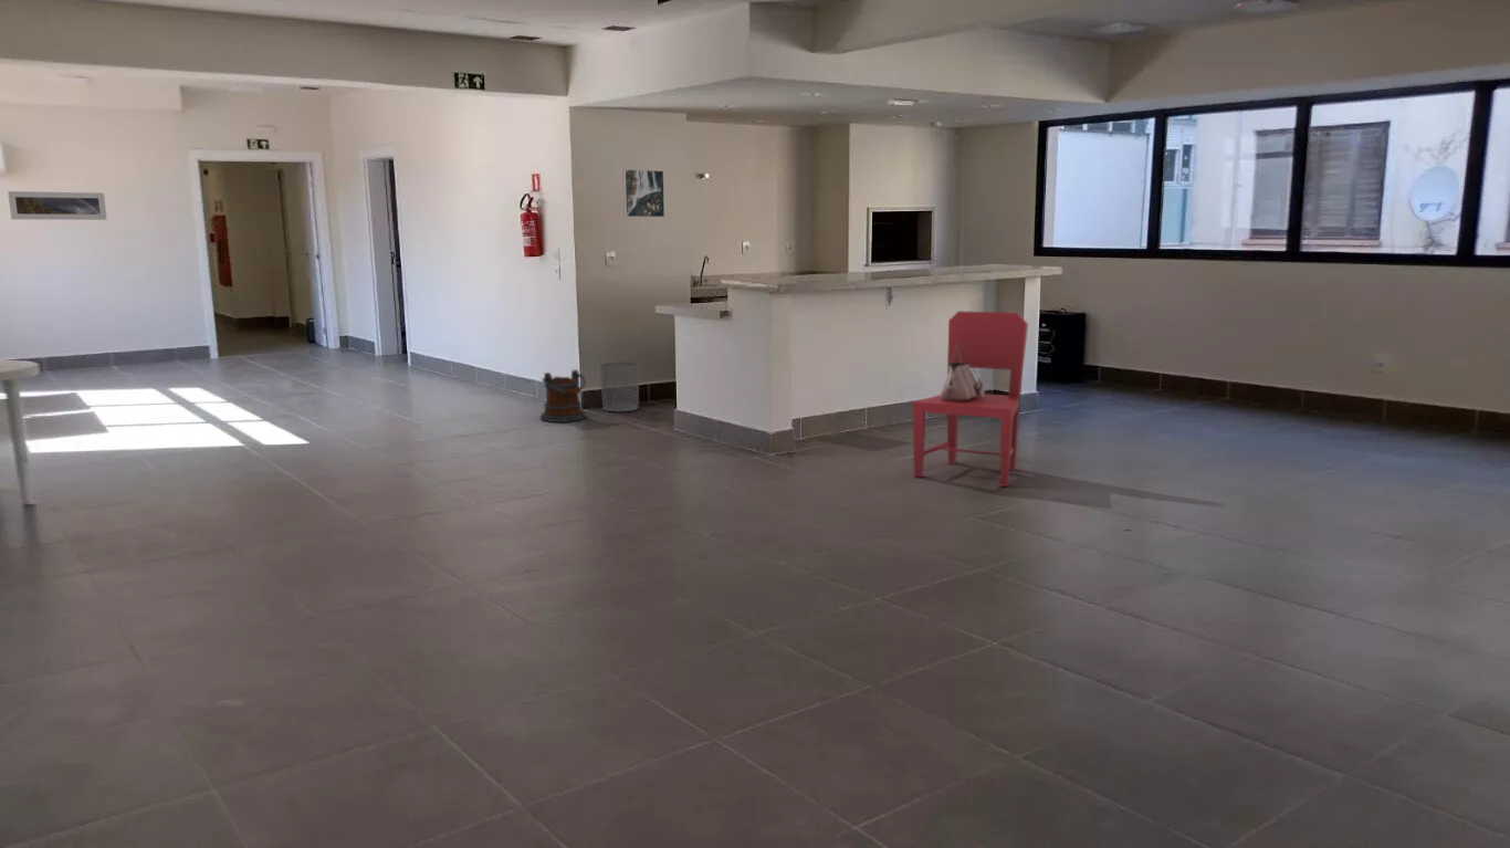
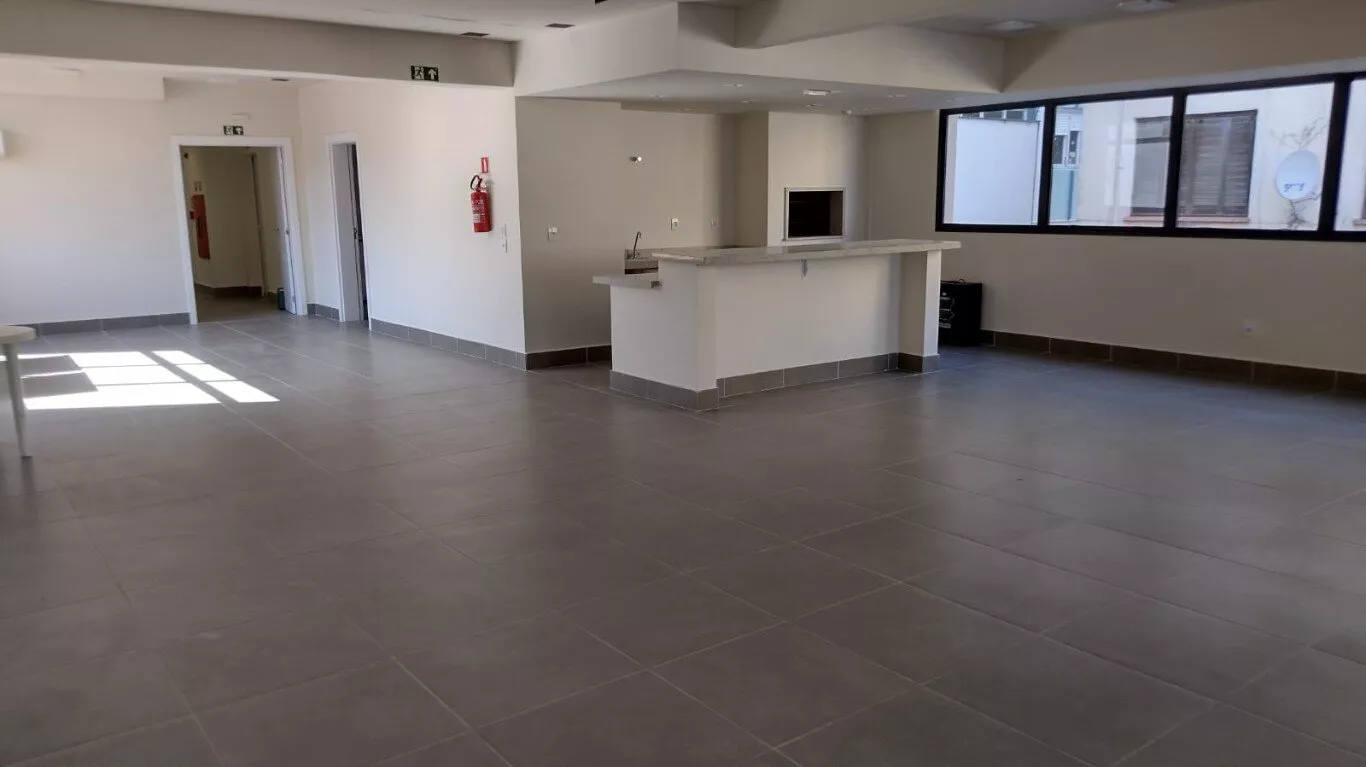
- dining chair (976, 396)
- handbag (963, 370)
- bucket (562, 395)
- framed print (643, 193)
- waste bin (619, 387)
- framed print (59, 206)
